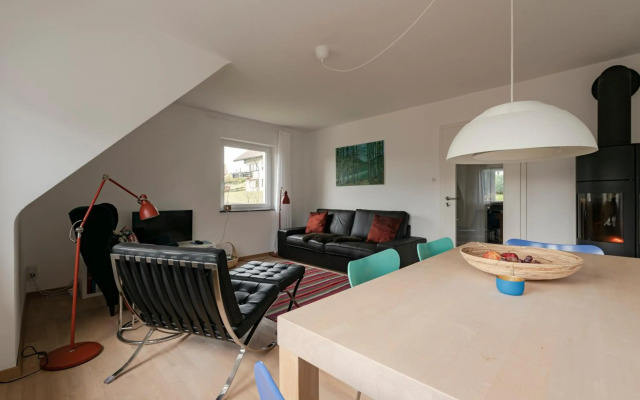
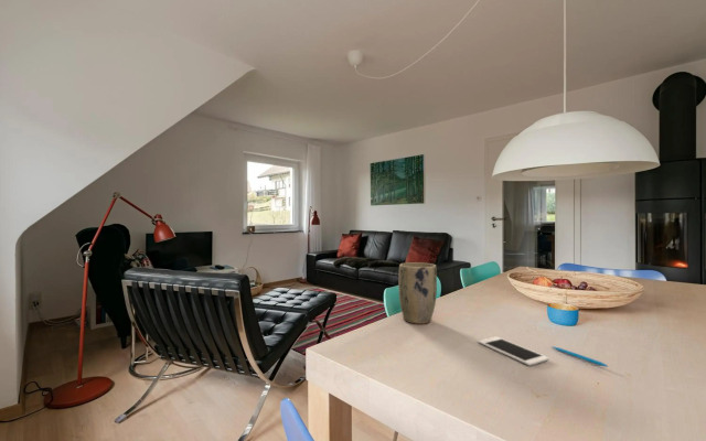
+ pen (577, 355)
+ plant pot (417, 292)
+ cell phone (511, 349)
